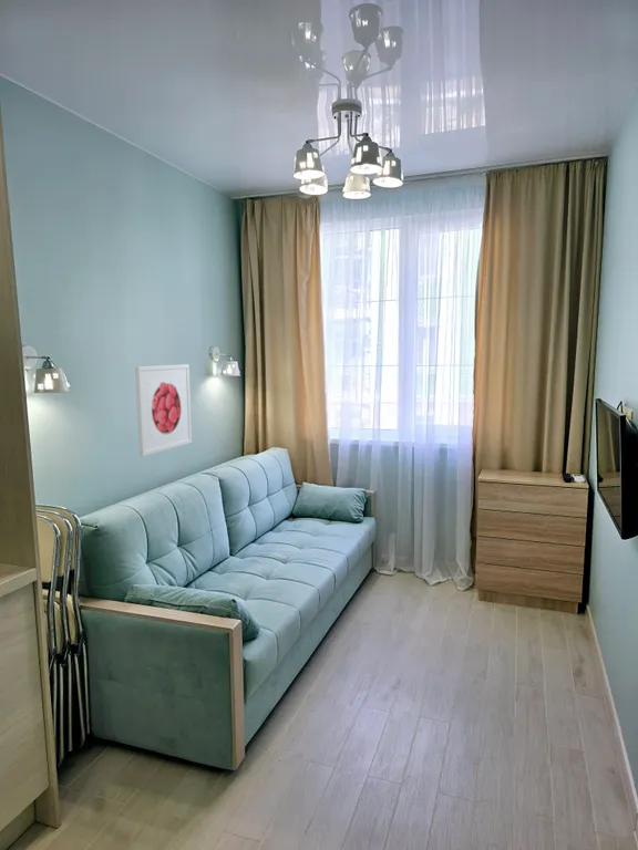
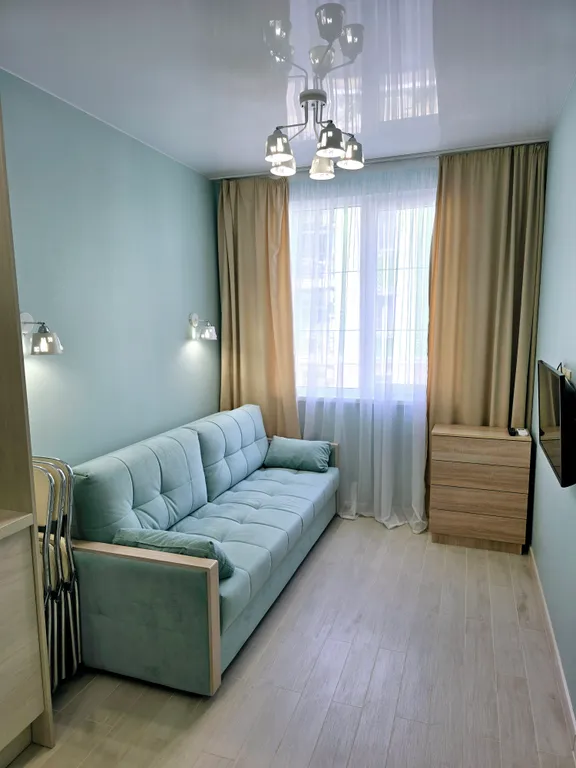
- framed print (165, 407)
